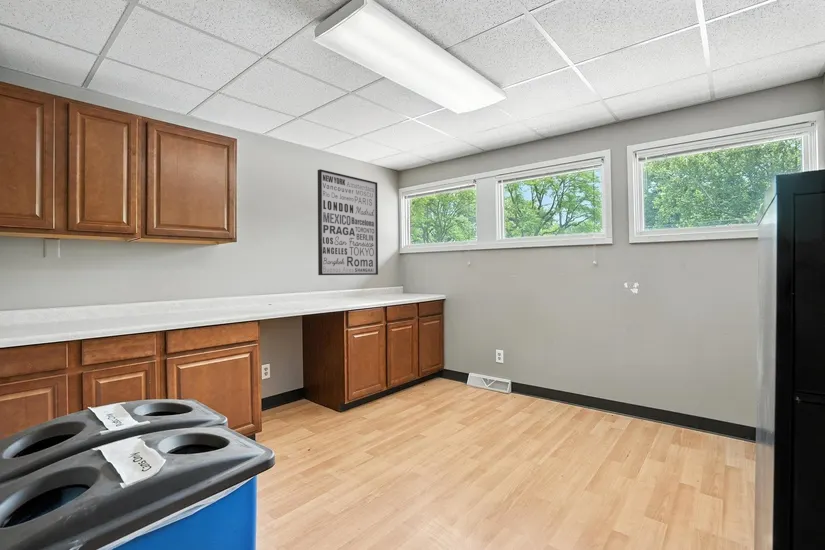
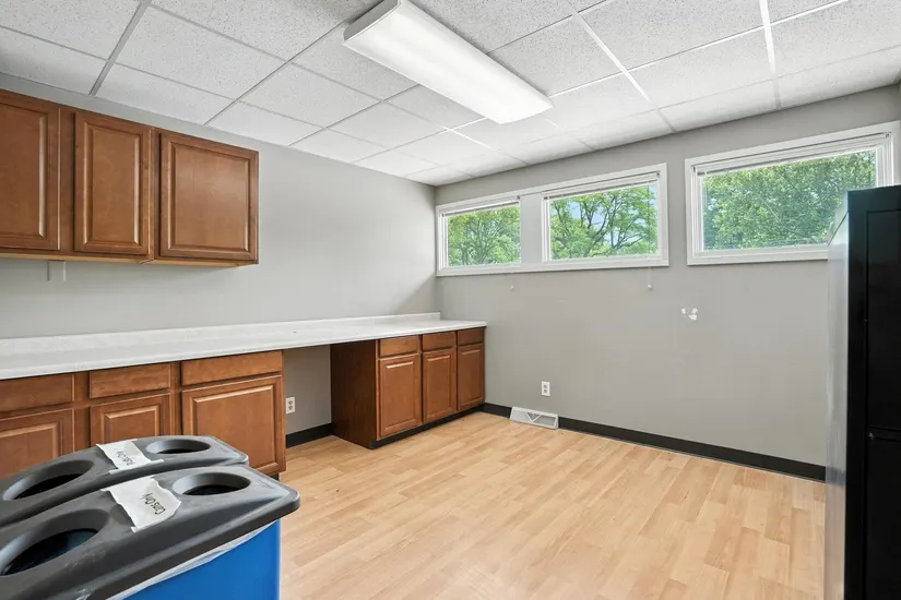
- wall art (349, 225)
